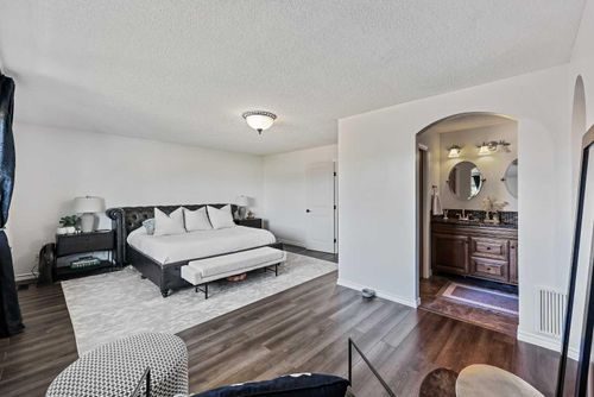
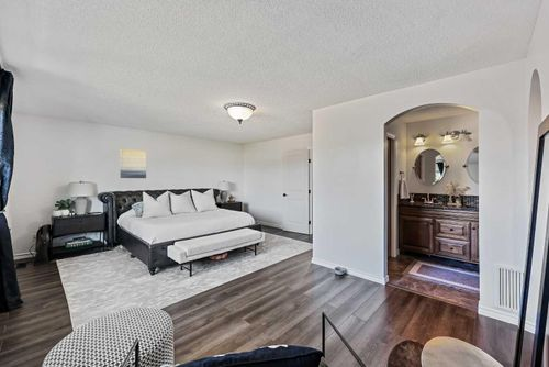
+ wall art (133, 164)
